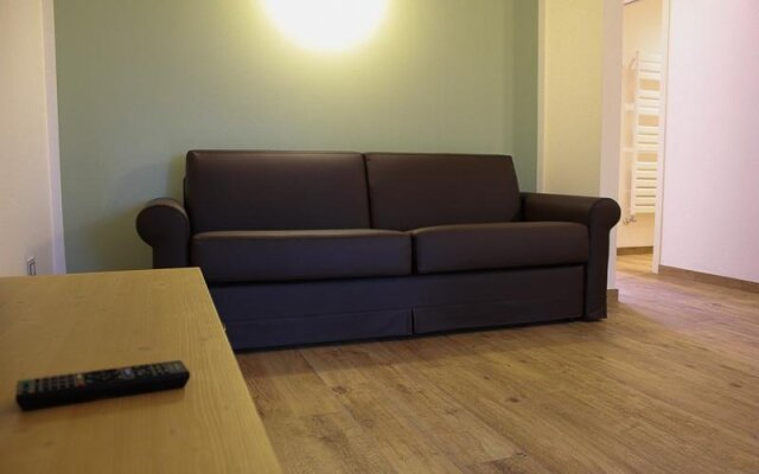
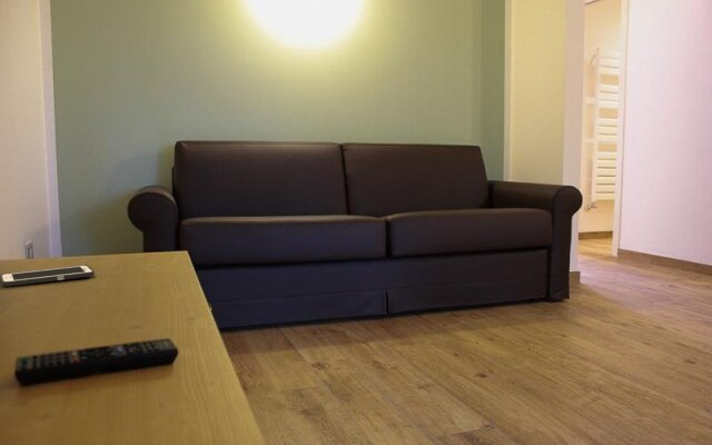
+ cell phone (48, 275)
